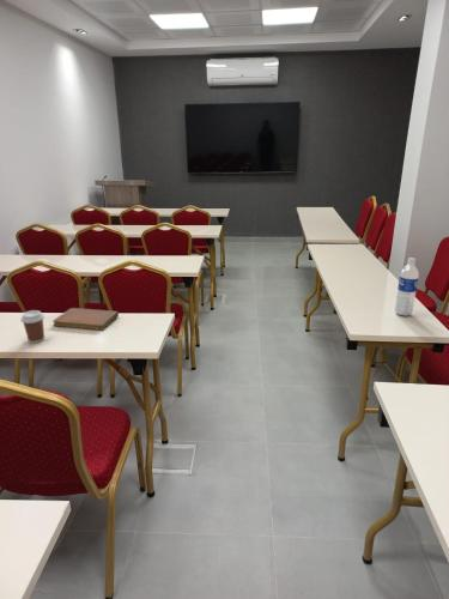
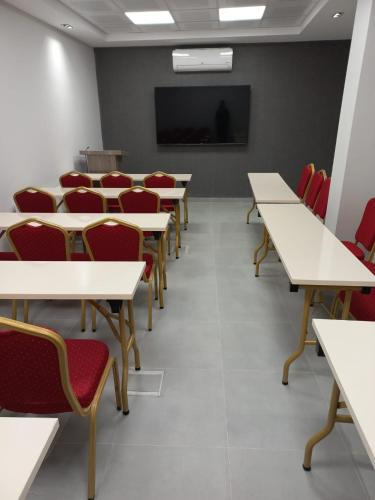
- water bottle (407, 286)
- coffee cup (34, 326)
- notebook (86, 317)
